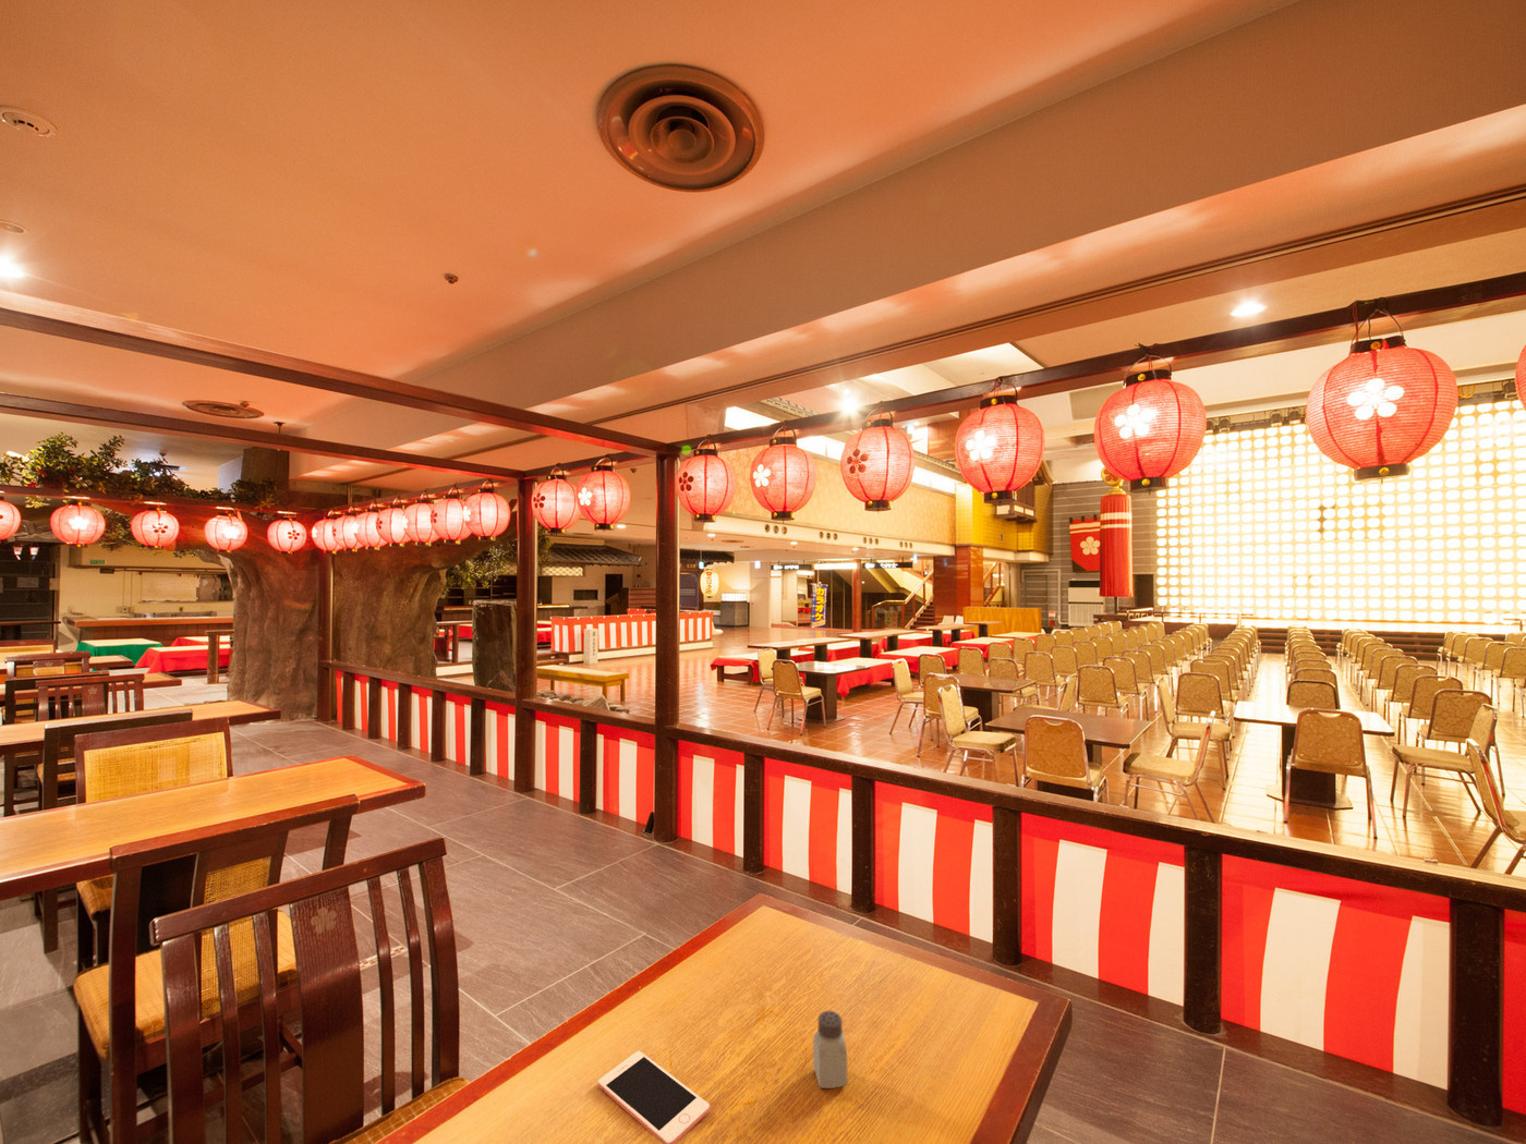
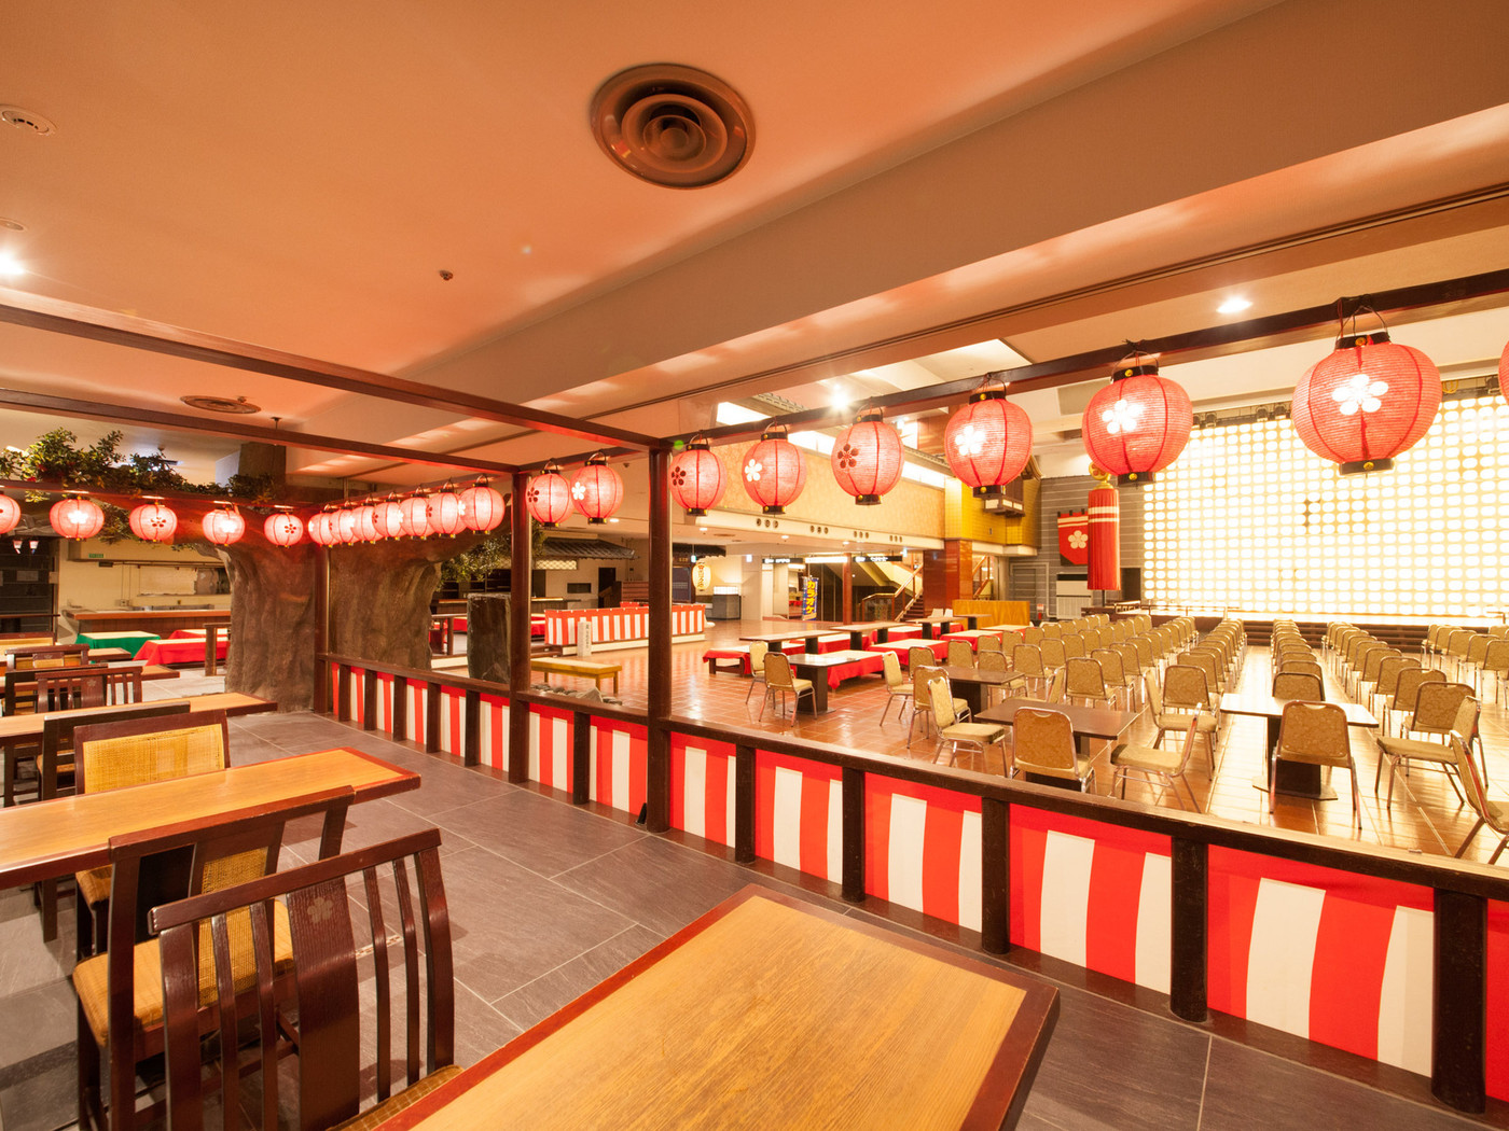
- saltshaker (829, 1047)
- cell phone (651, 1095)
